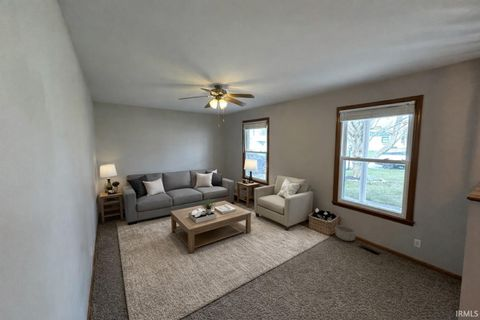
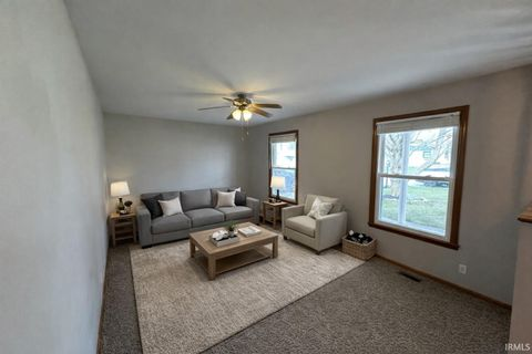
- basket (345, 226)
